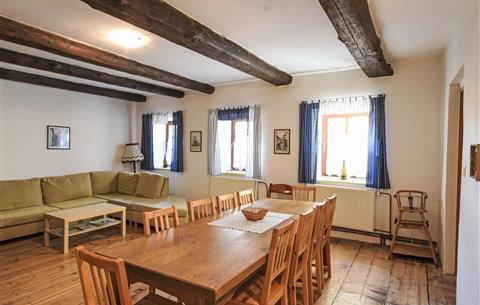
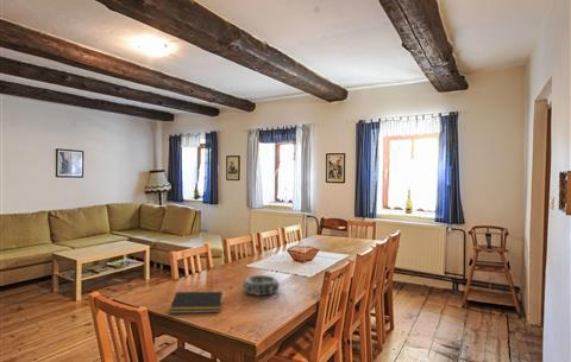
+ notepad (196, 301)
+ decorative bowl (261, 285)
